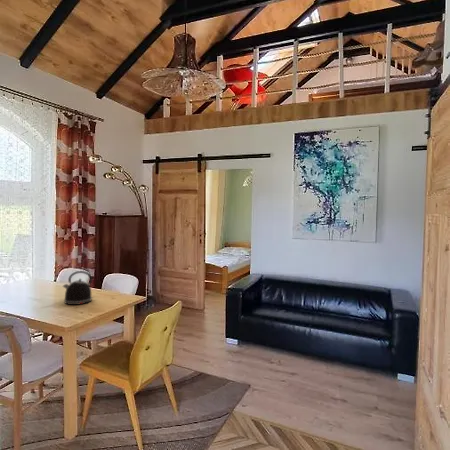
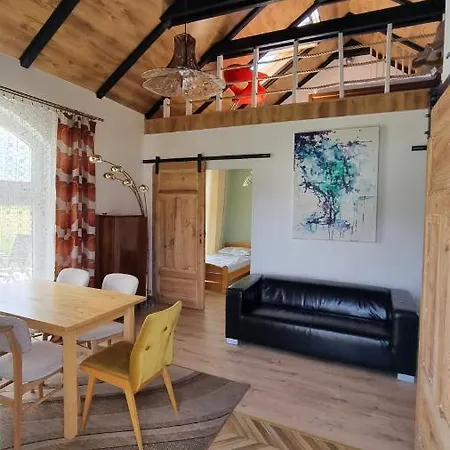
- kettle (78, 286)
